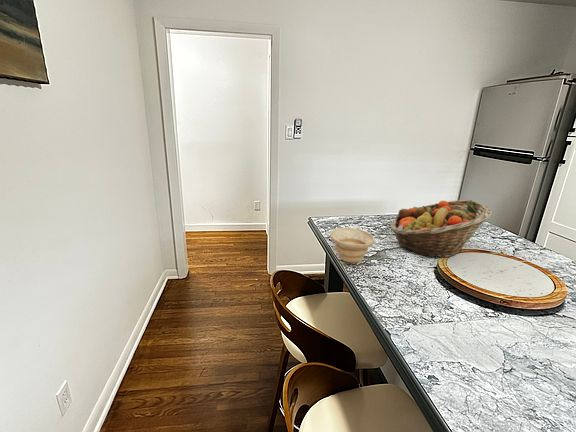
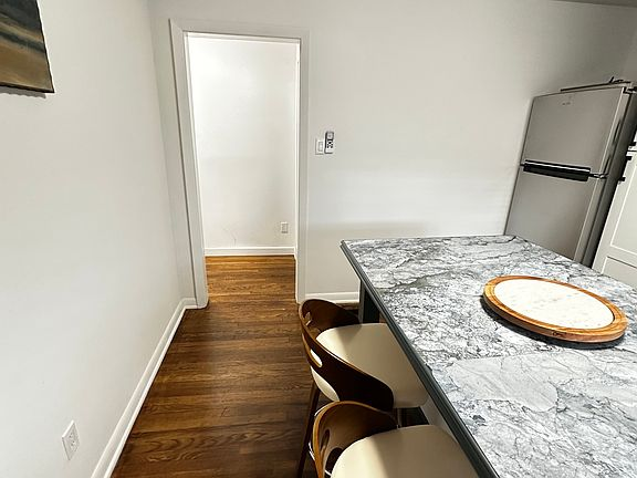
- fruit basket (436, 223)
- bowl (350, 247)
